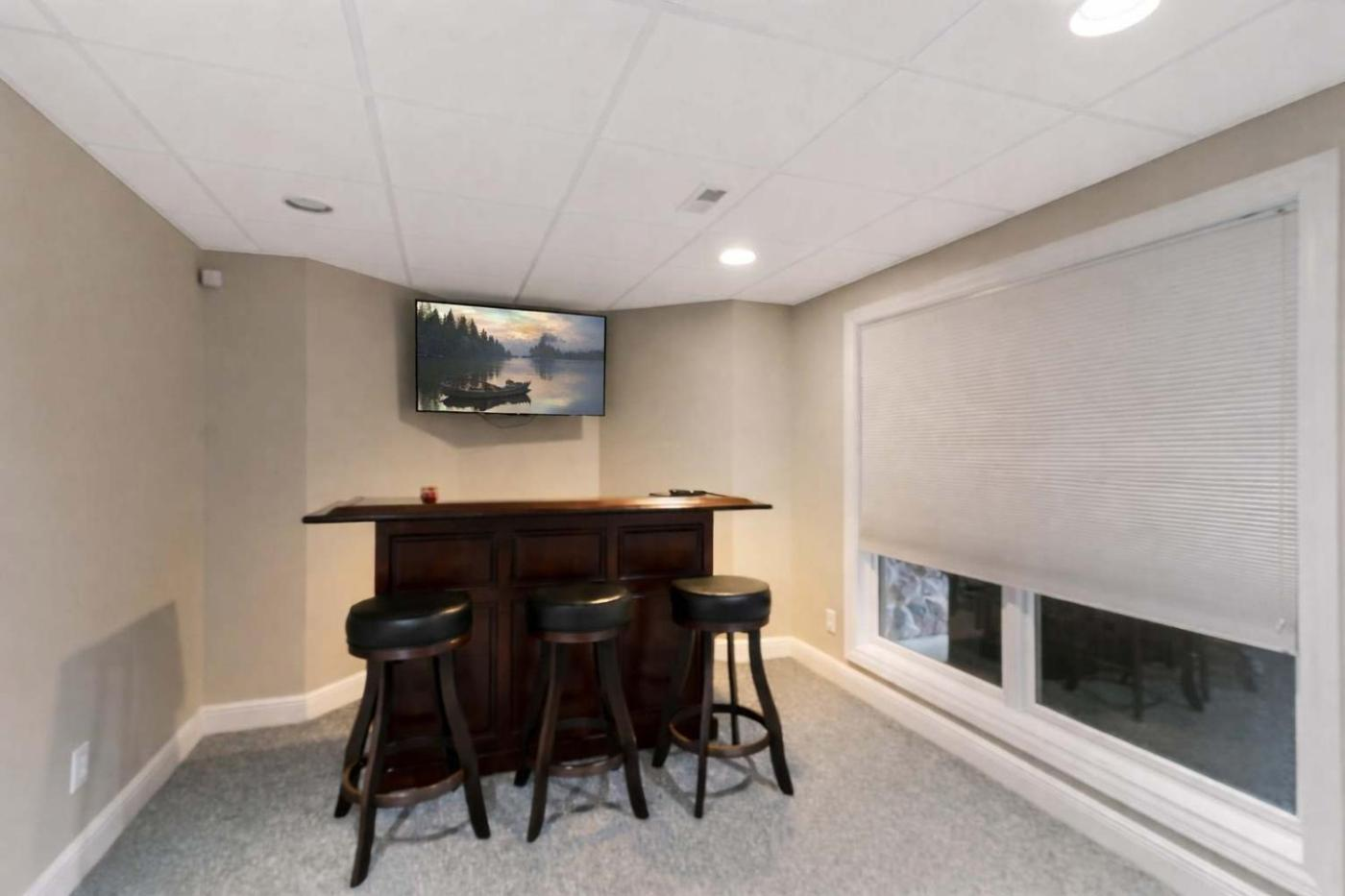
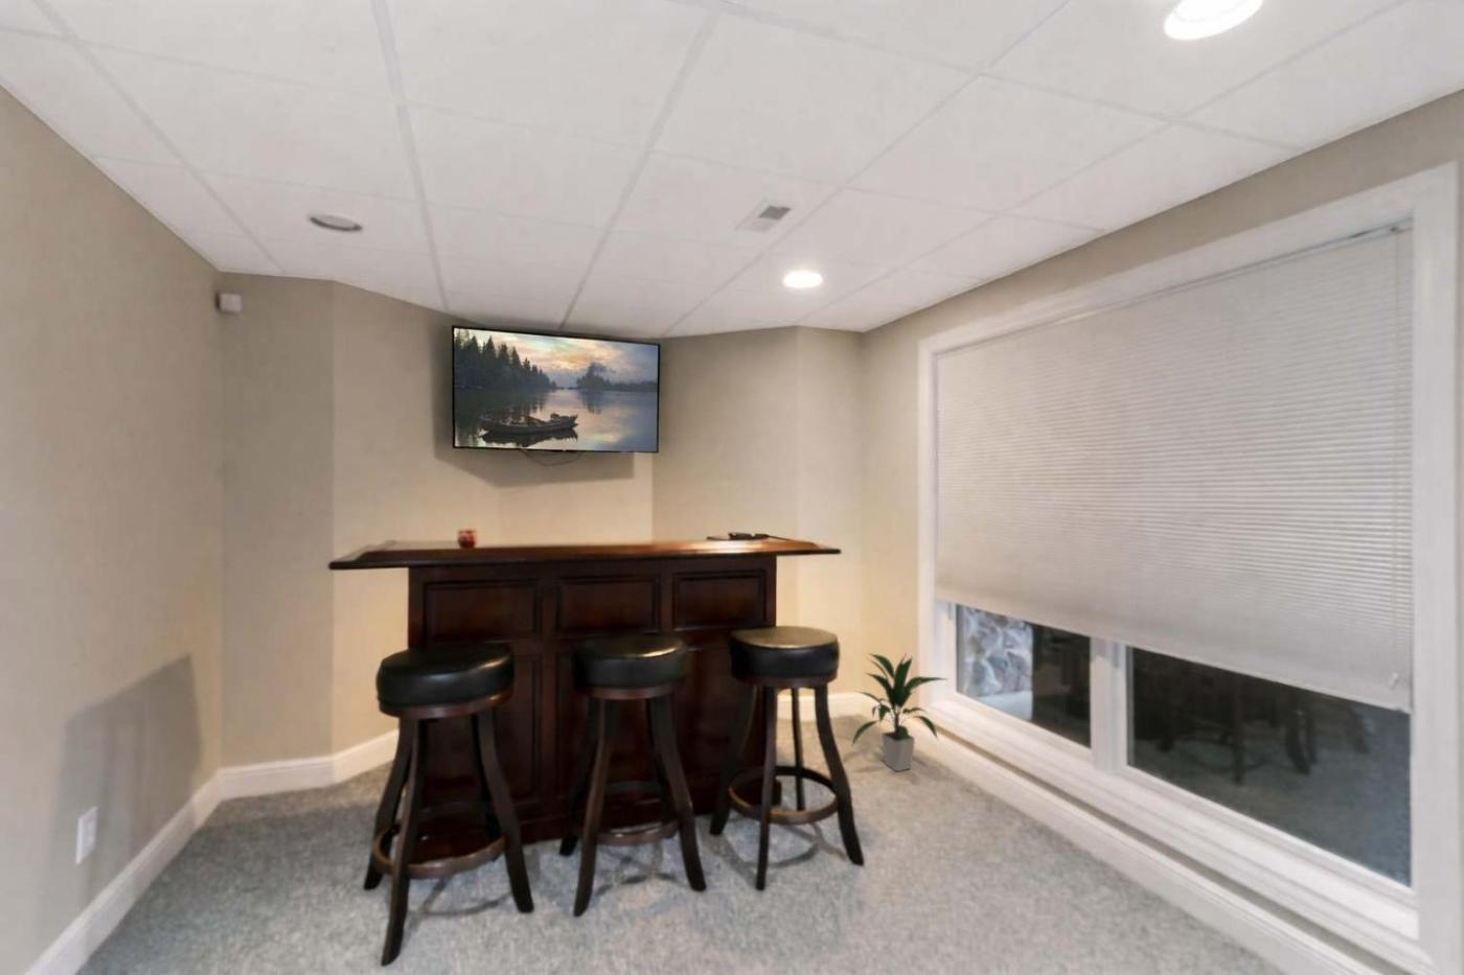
+ indoor plant (893, 707)
